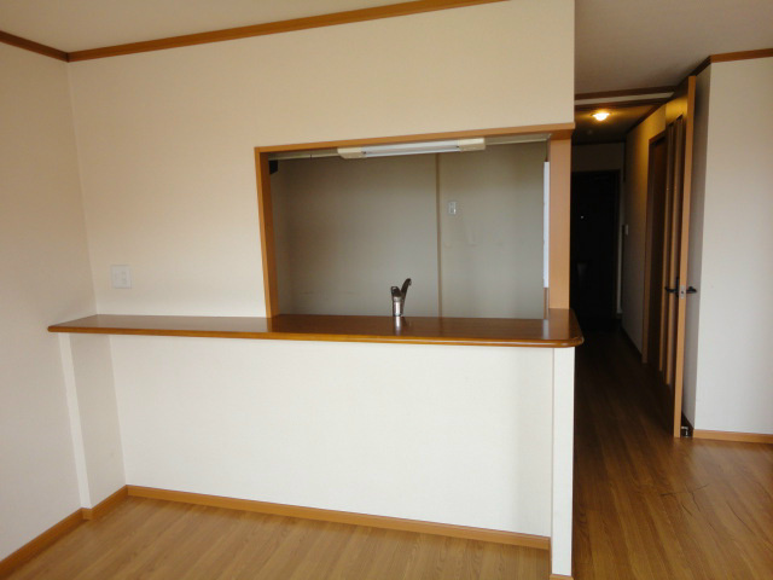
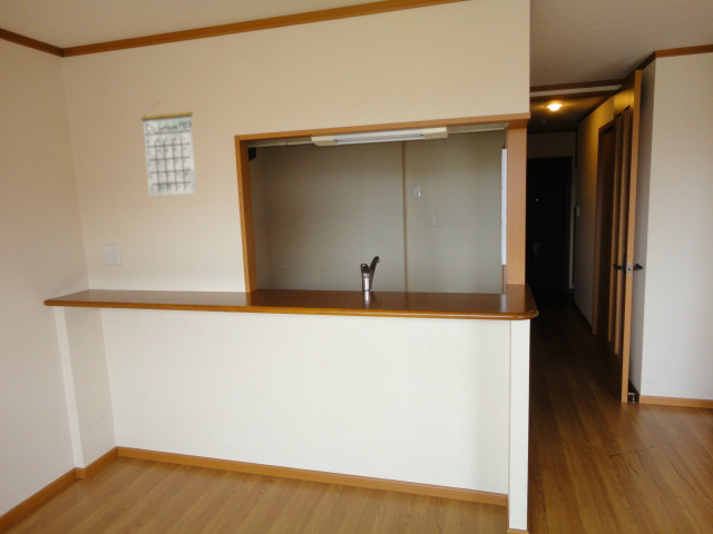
+ calendar (168, 145)
